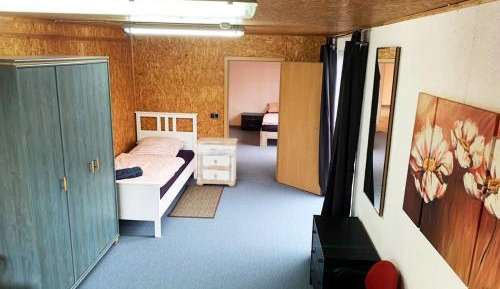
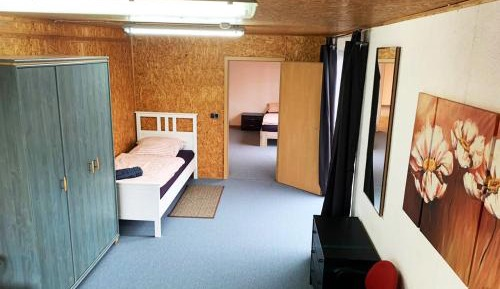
- nightstand (217, 161)
